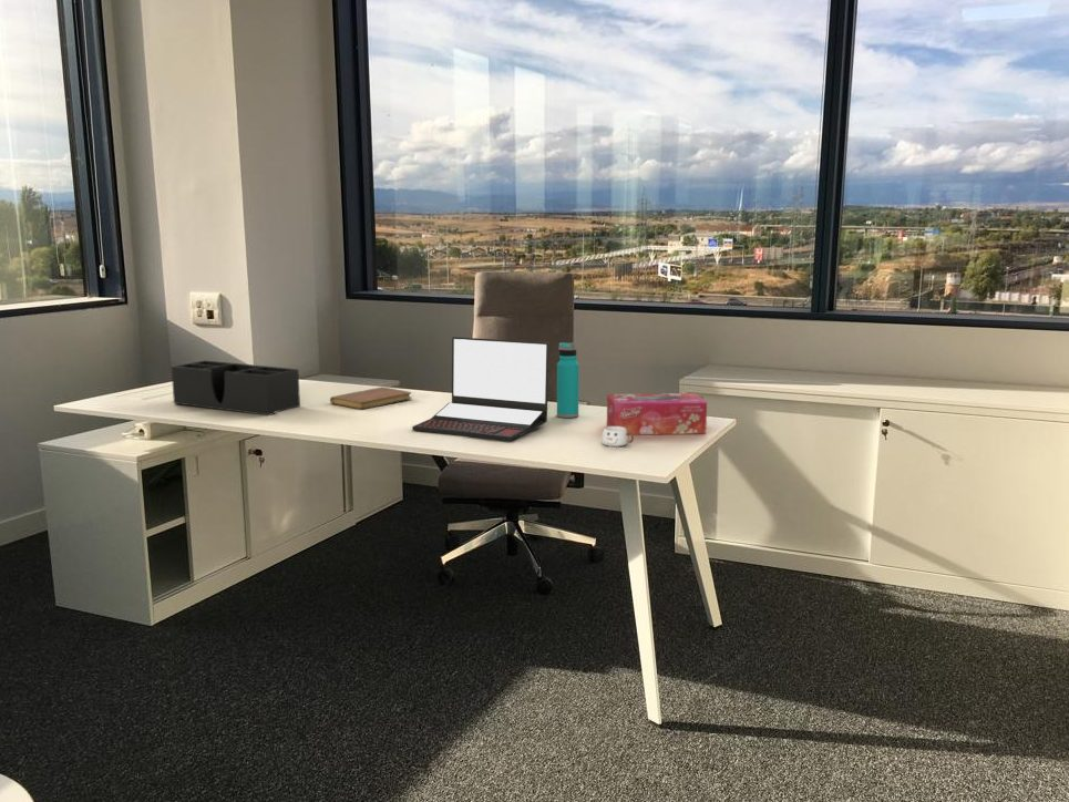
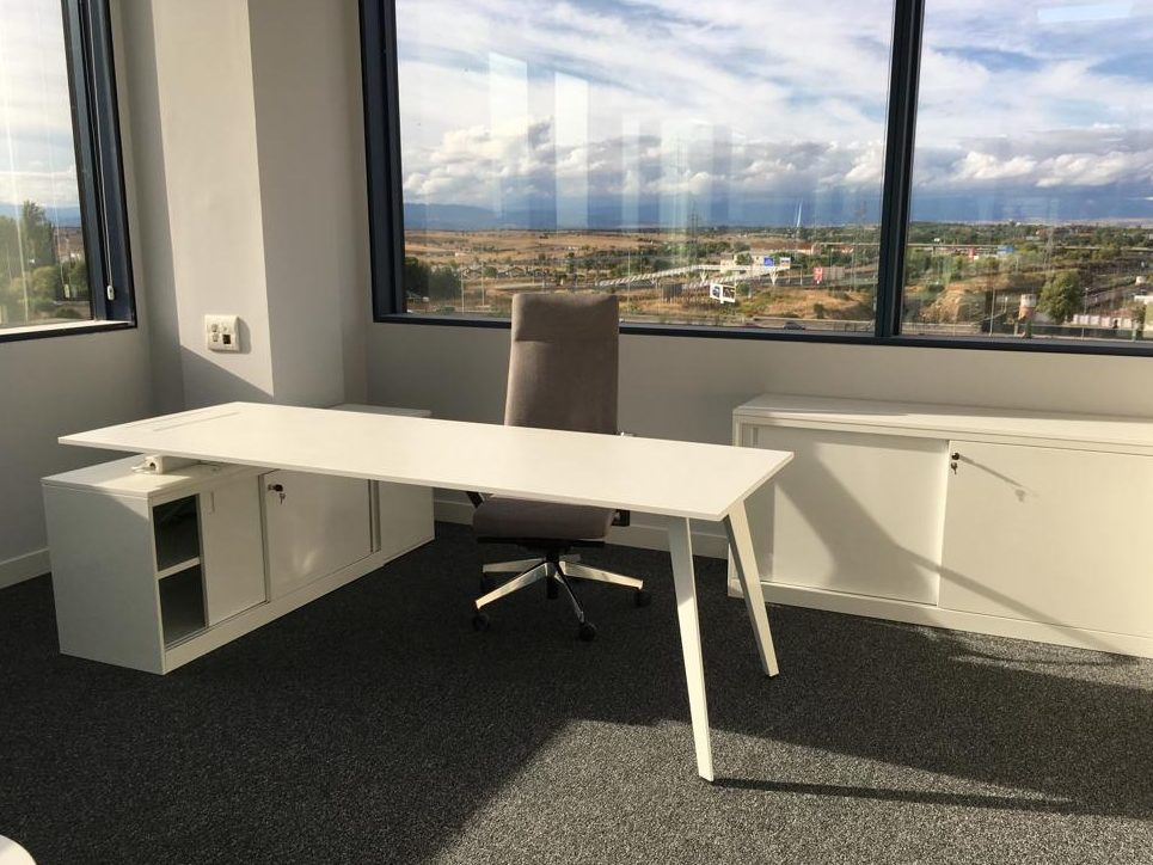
- desk organizer (235, 387)
- water bottle (567, 379)
- tissue box (655, 413)
- mug (617, 436)
- notebook (371, 397)
- laptop (481, 387)
